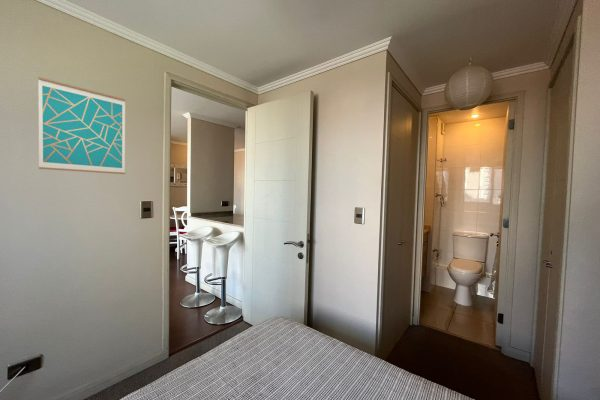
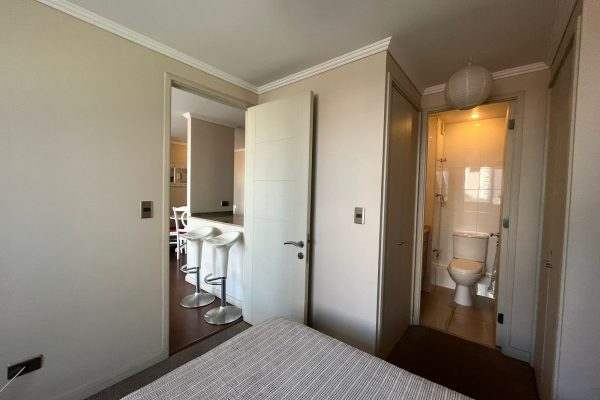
- wall art (86, 130)
